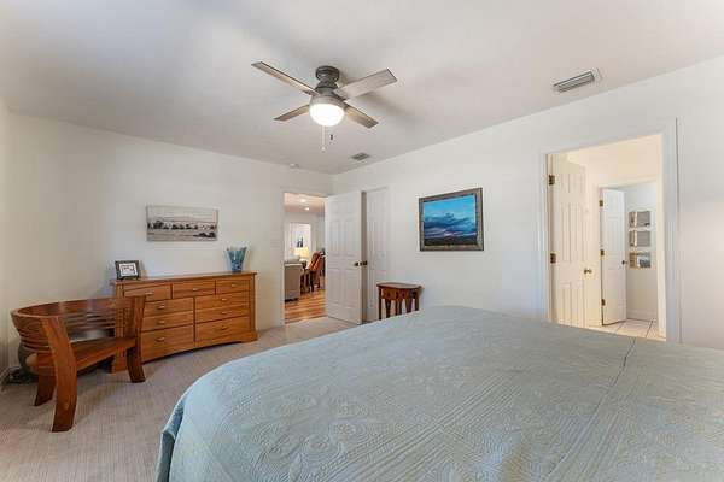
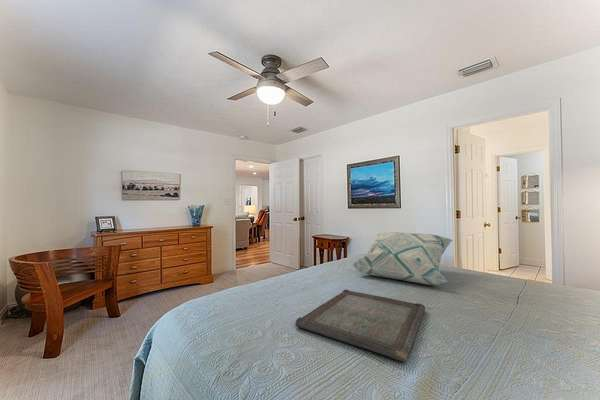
+ serving tray (366, 315)
+ decorative pillow (404, 254)
